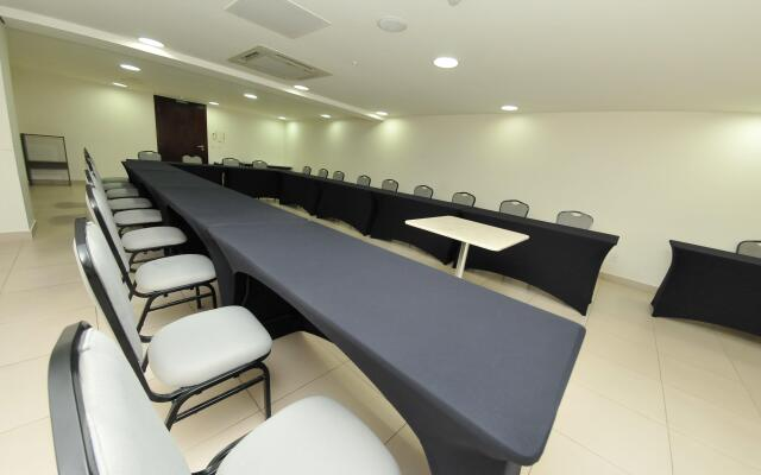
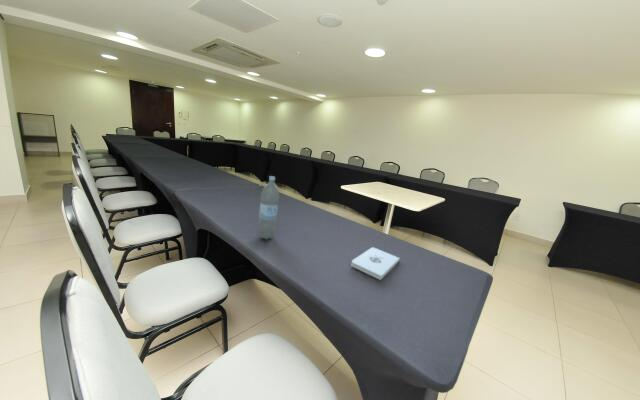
+ water bottle (268, 208)
+ notepad (375, 261)
